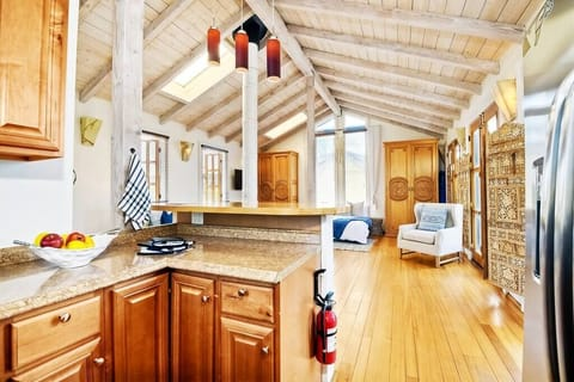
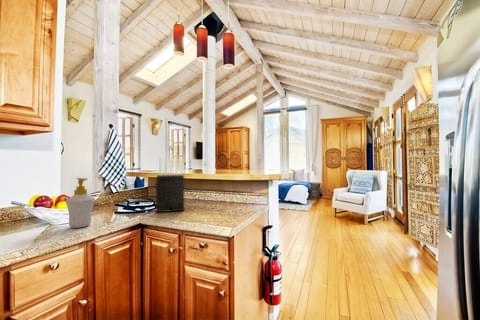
+ knife block (170, 184)
+ soap bottle (80, 201)
